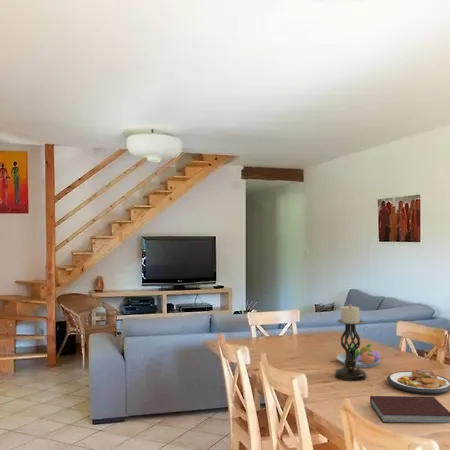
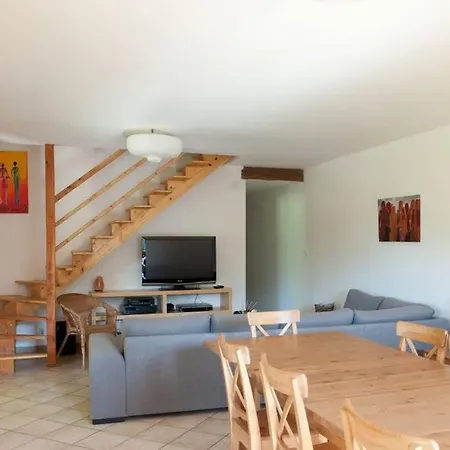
- plate (419, 380)
- candle holder (351, 341)
- fruit bowl (358, 353)
- notebook (409, 409)
